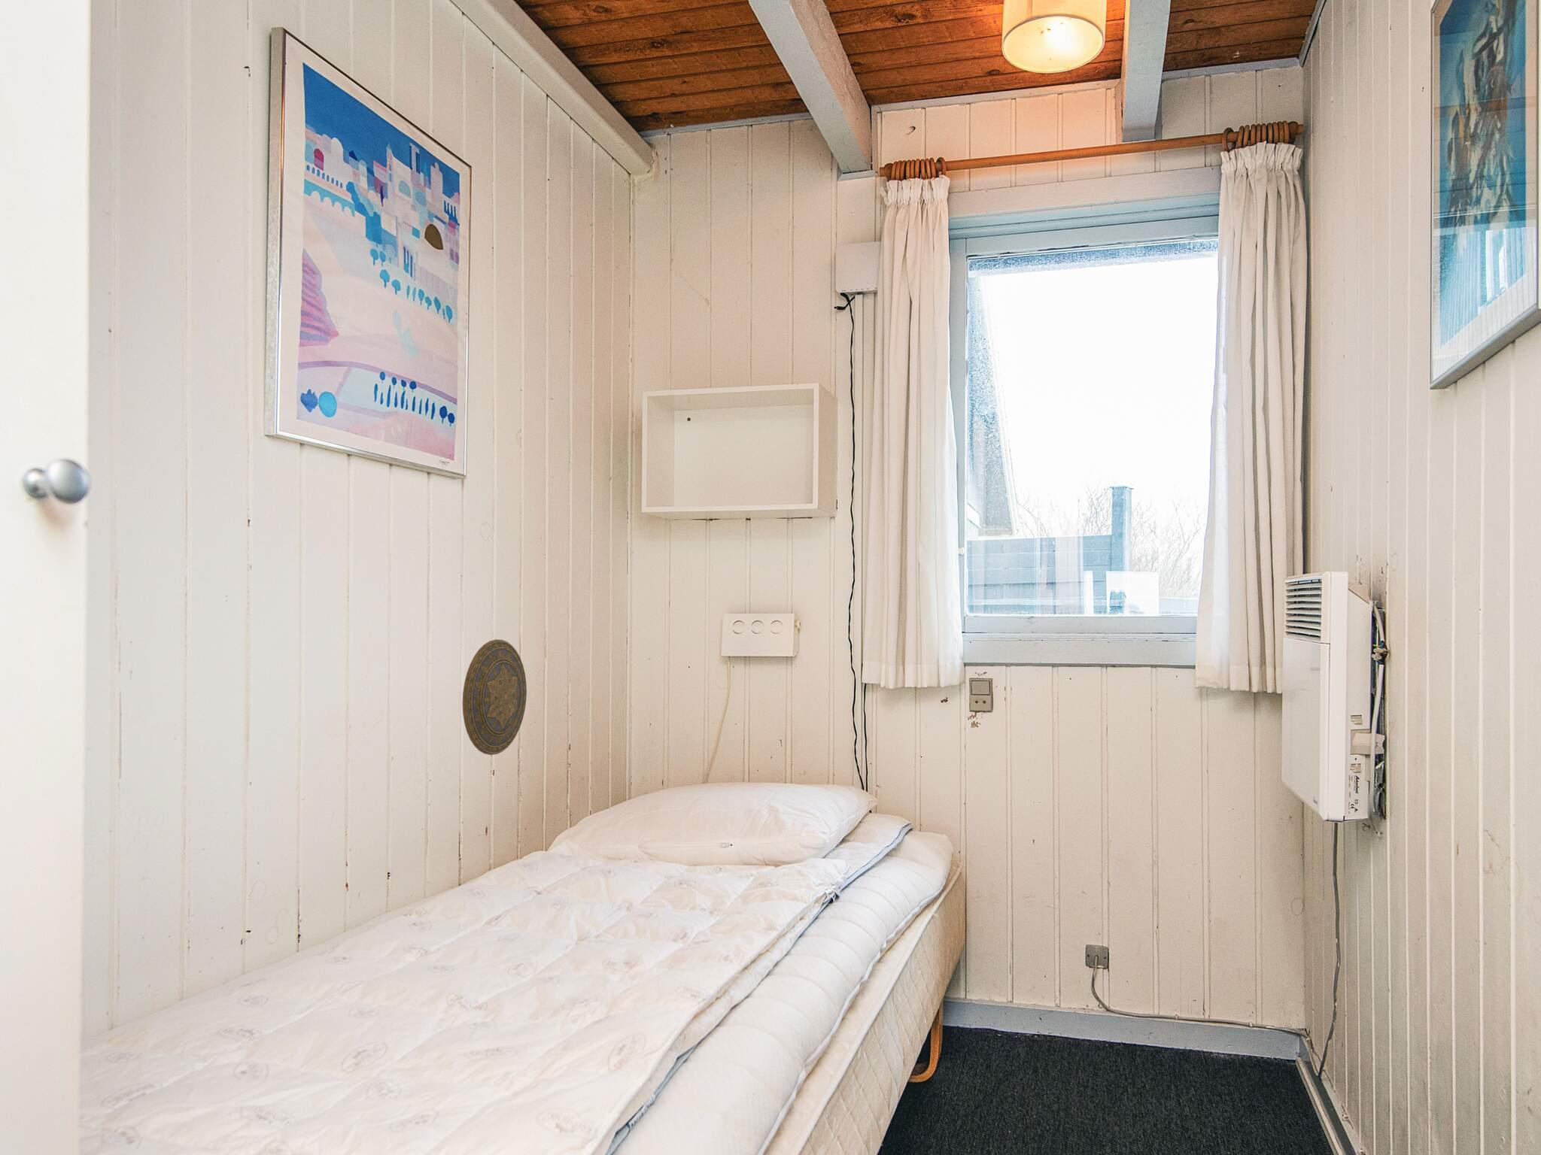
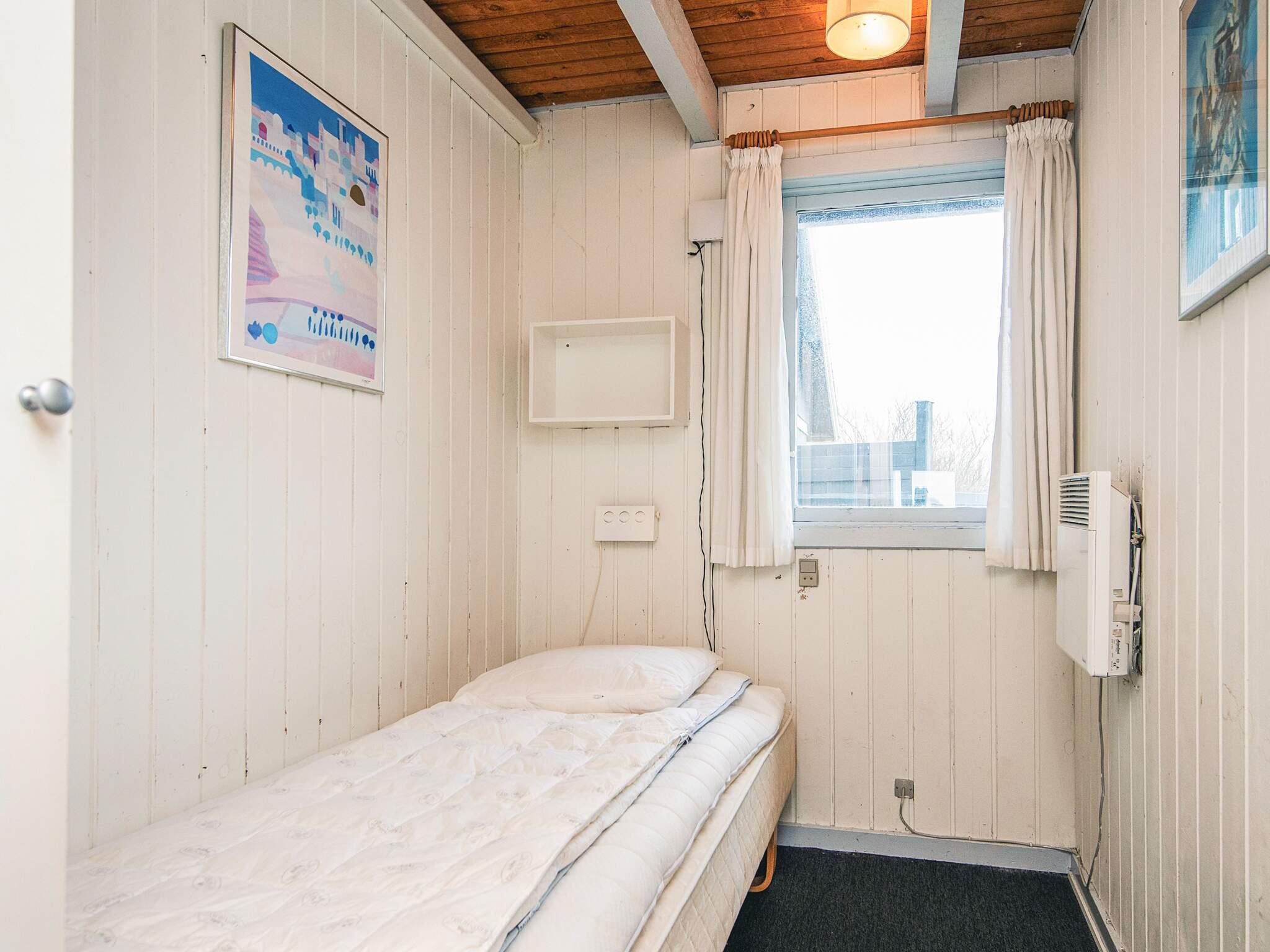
- decorative plate (500, 696)
